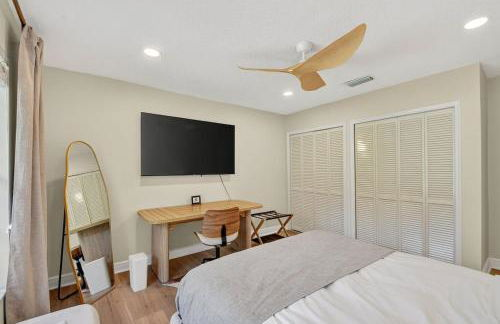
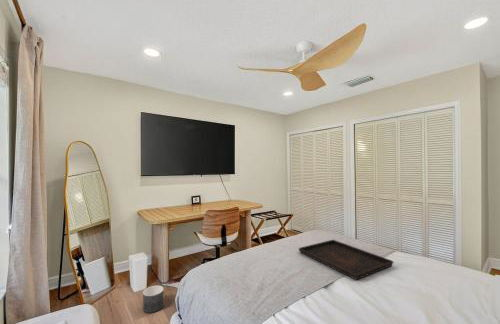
+ serving tray (342, 256)
+ planter (153, 298)
